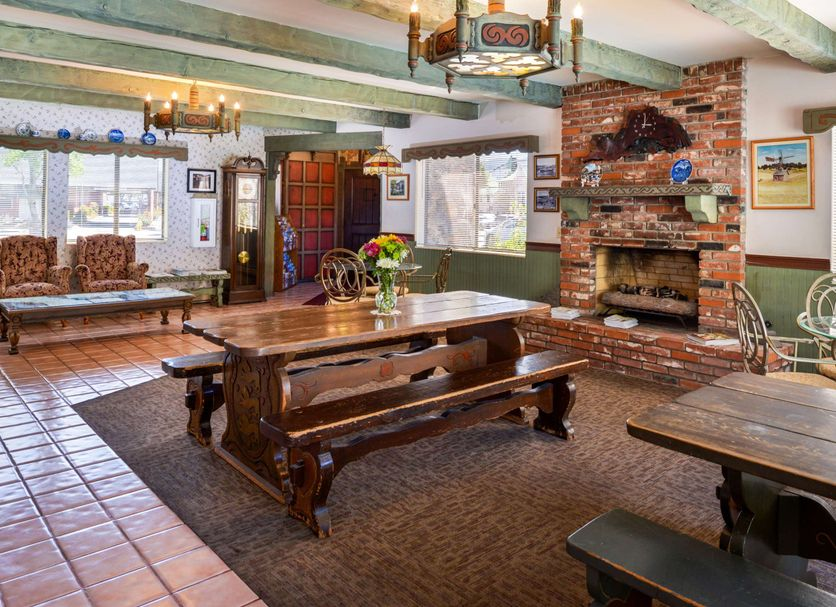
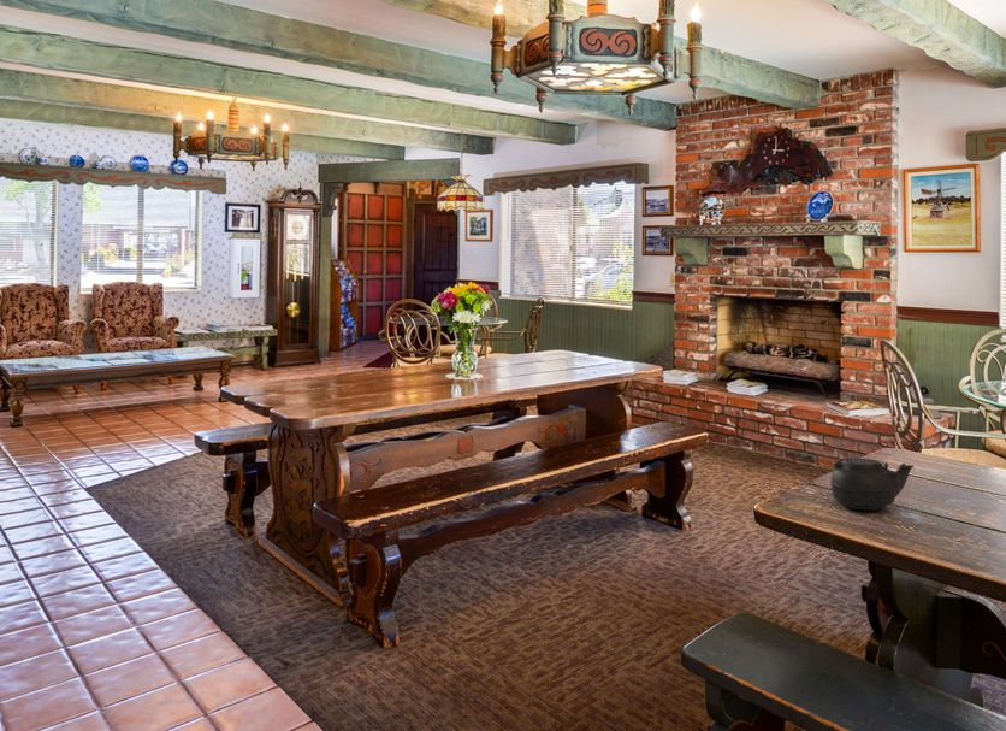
+ teapot (870, 484)
